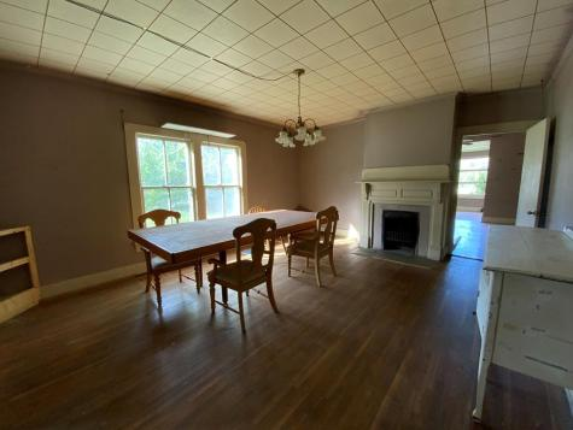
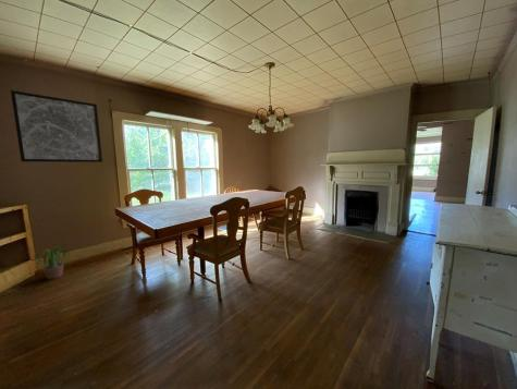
+ potted plant (51, 262)
+ wall art (61, 130)
